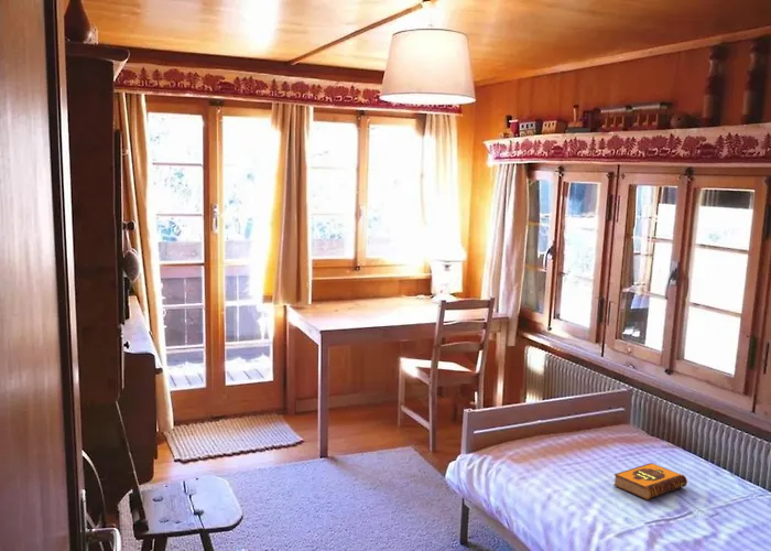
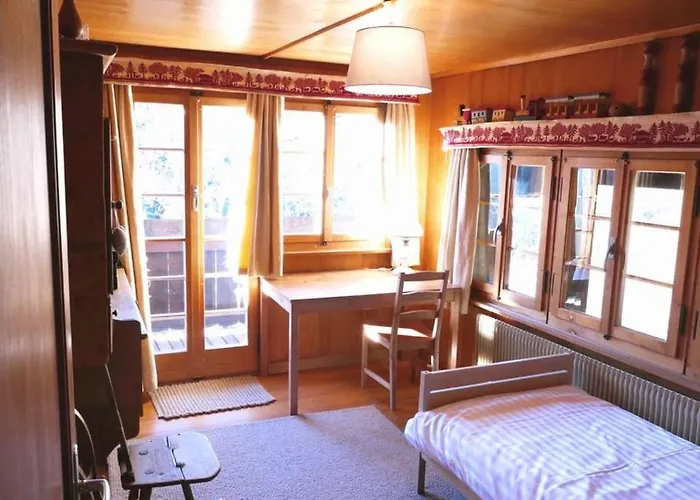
- hardback book (650, 480)
